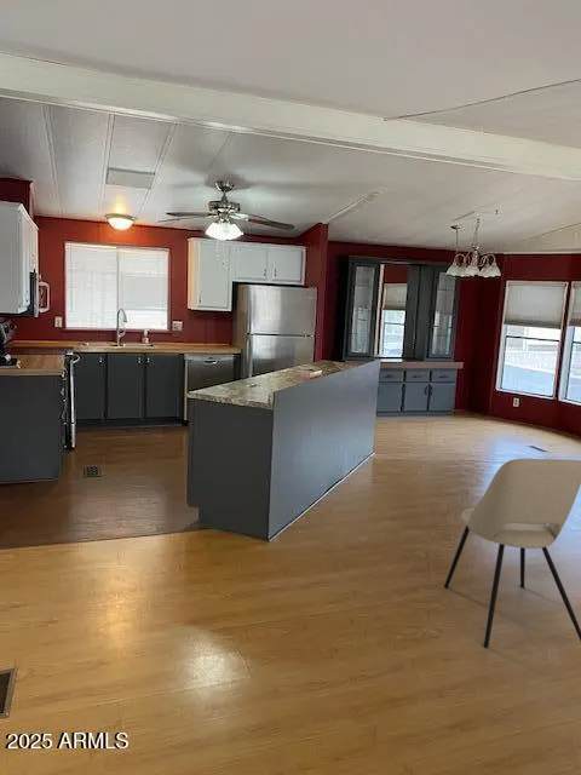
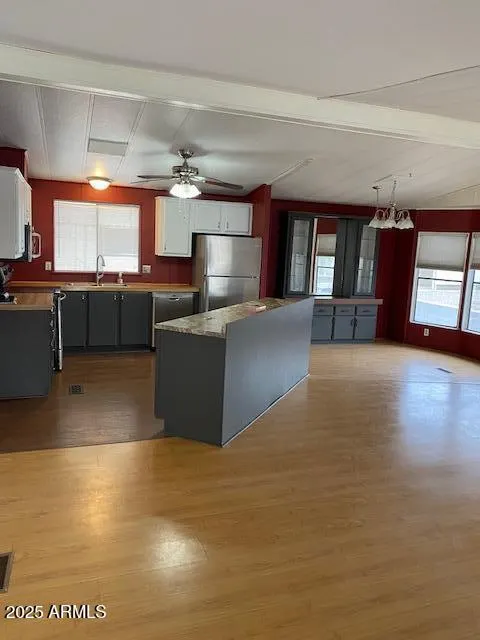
- dining chair (516, 532)
